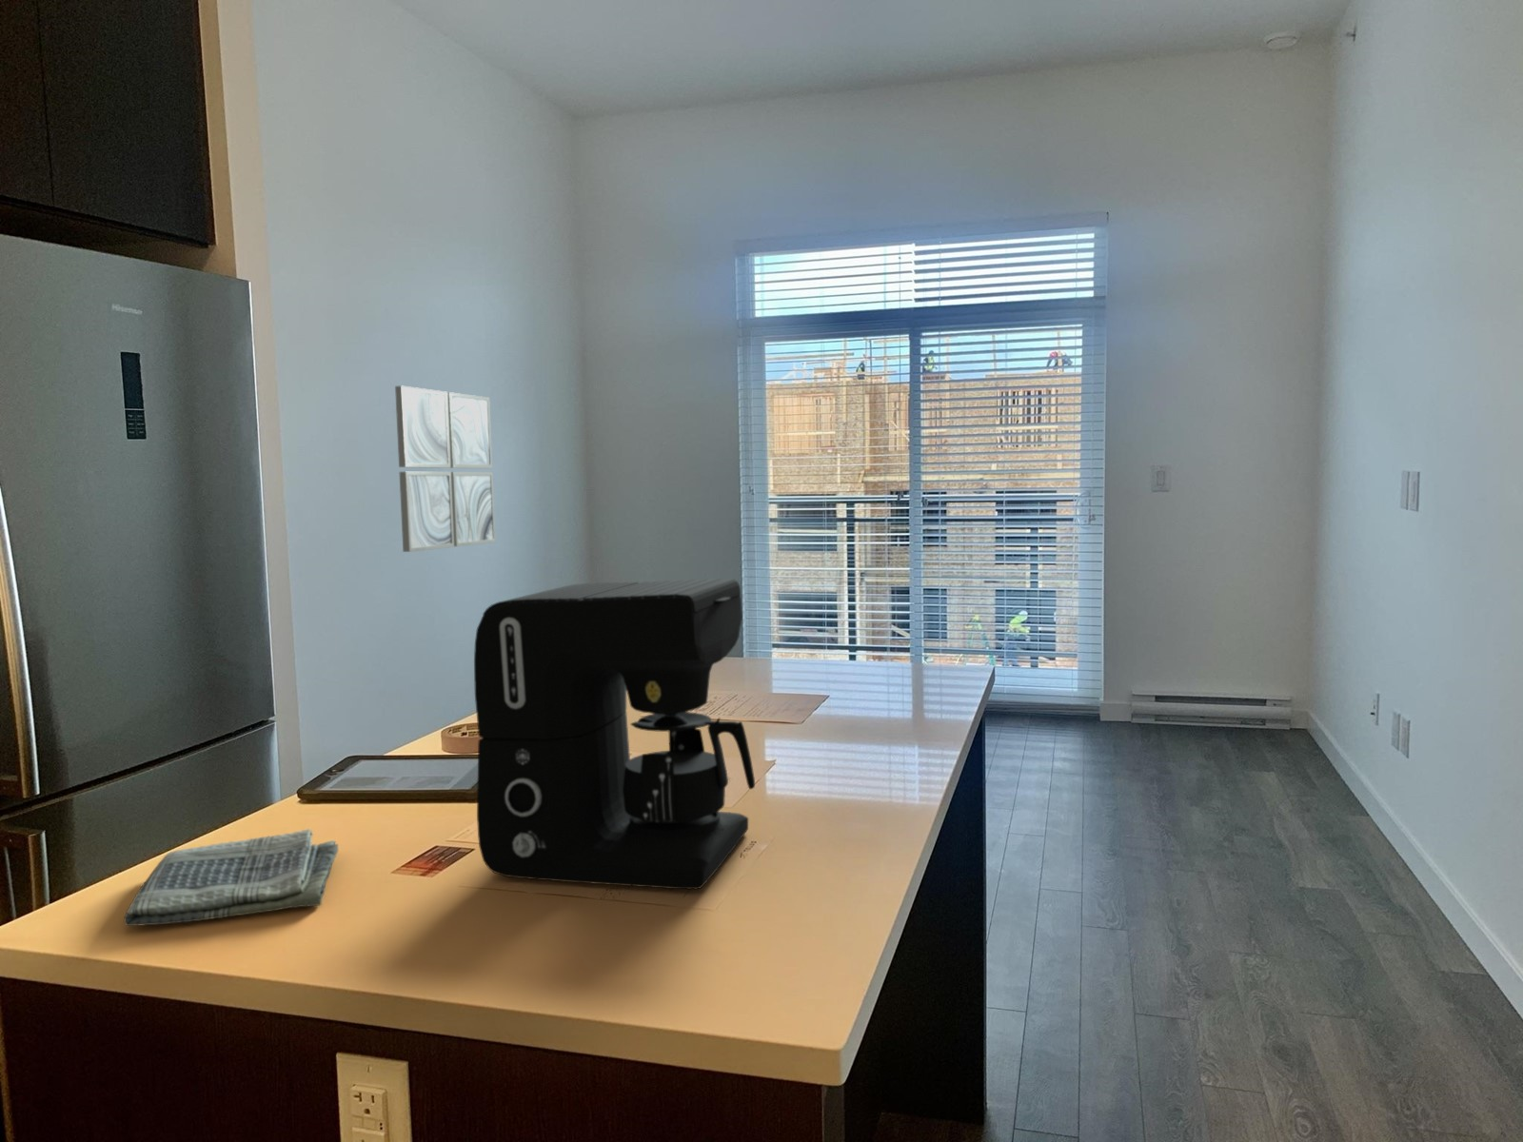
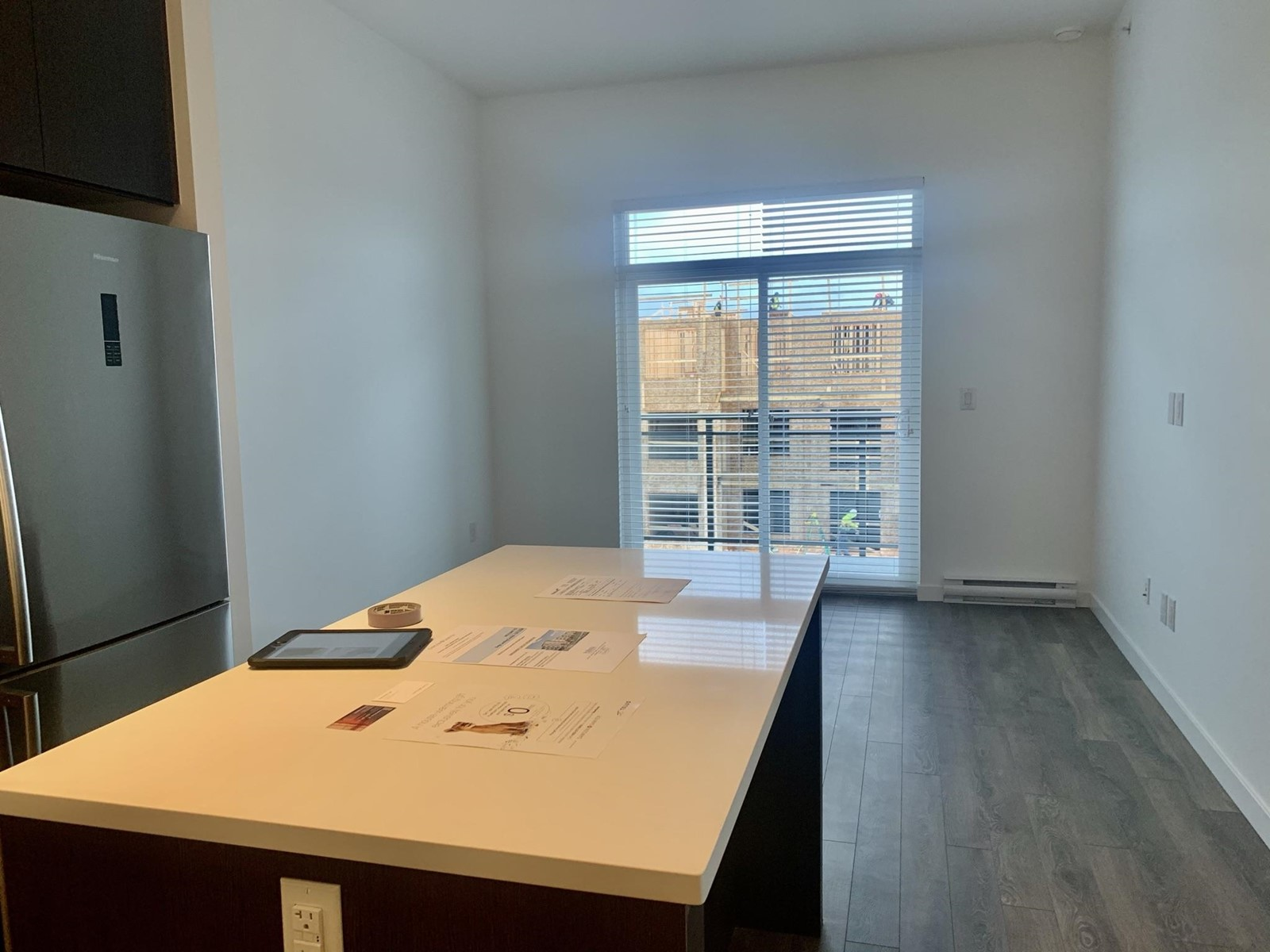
- coffee maker (626, 721)
- dish towel (241, 872)
- wall art (449, 468)
